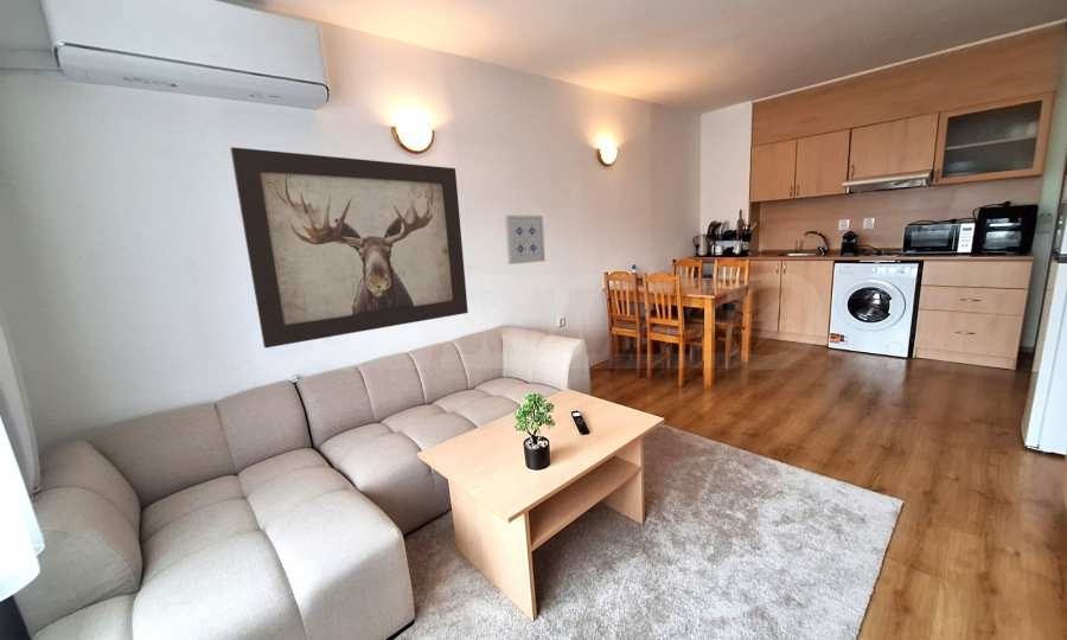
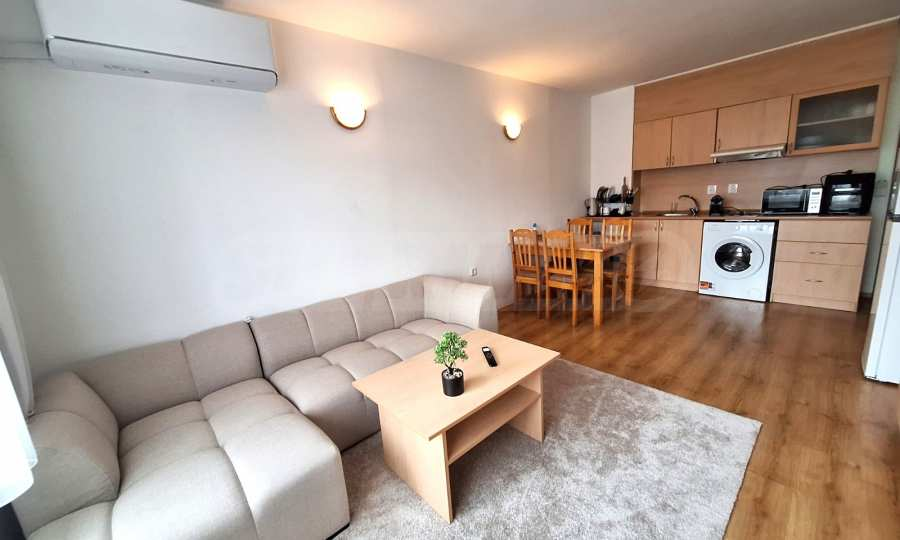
- wall art (525, 239)
- wall art (371, 245)
